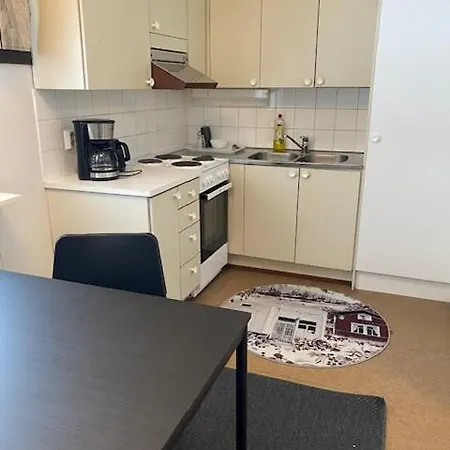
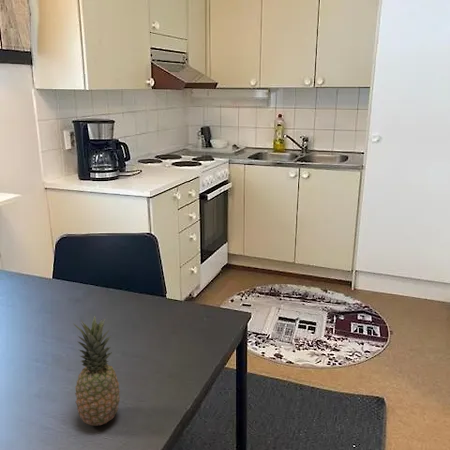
+ fruit (95, 370)
